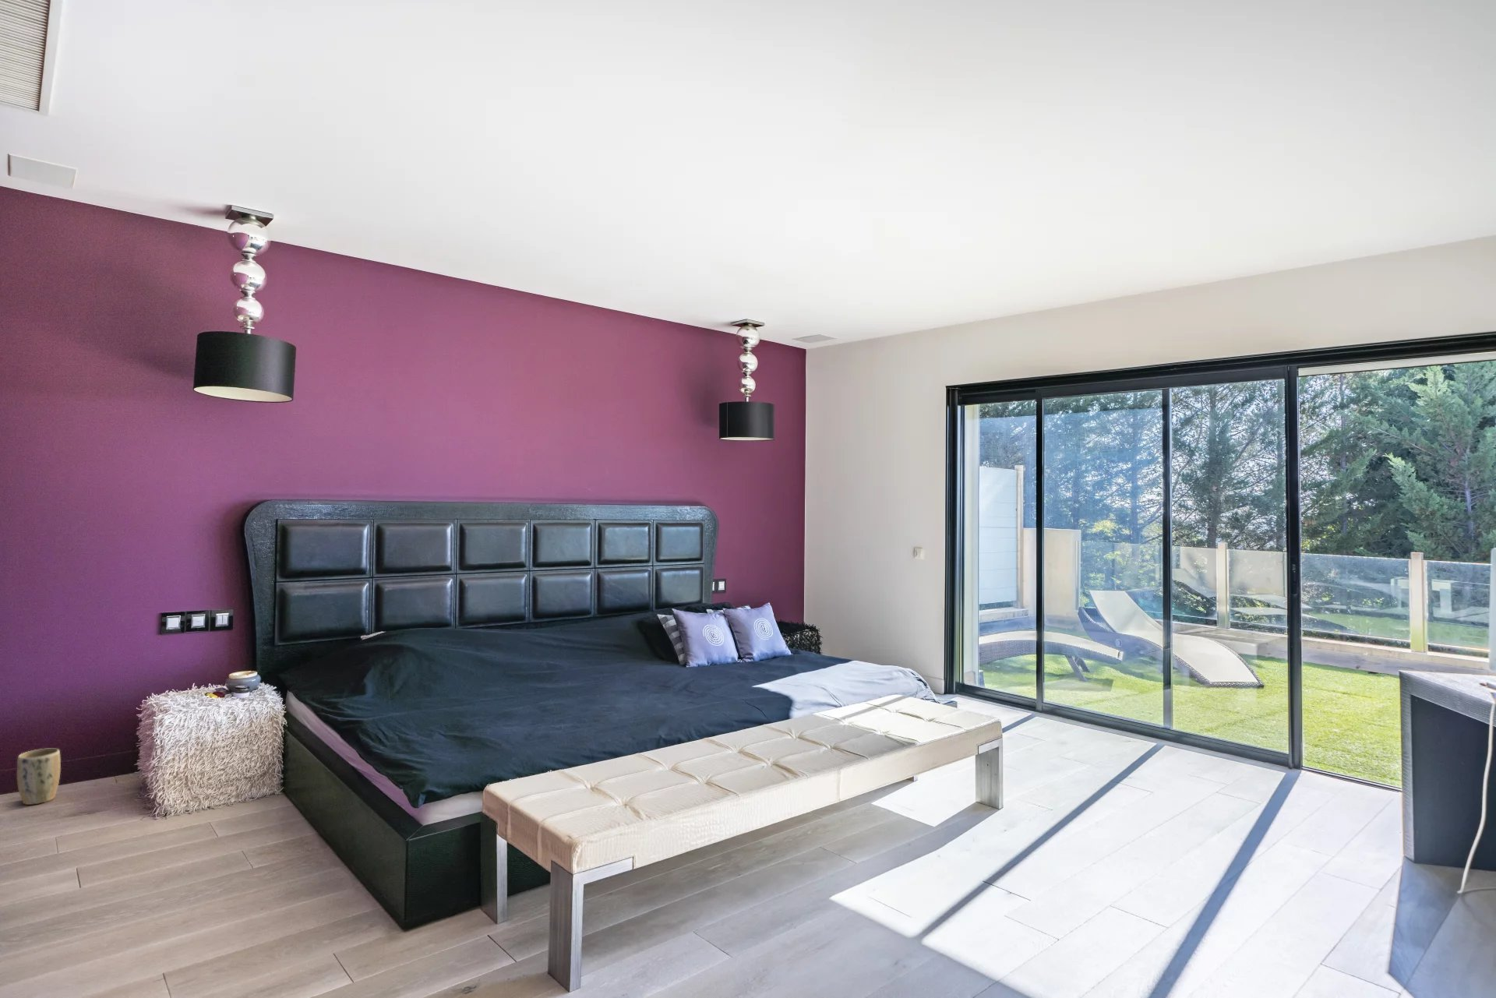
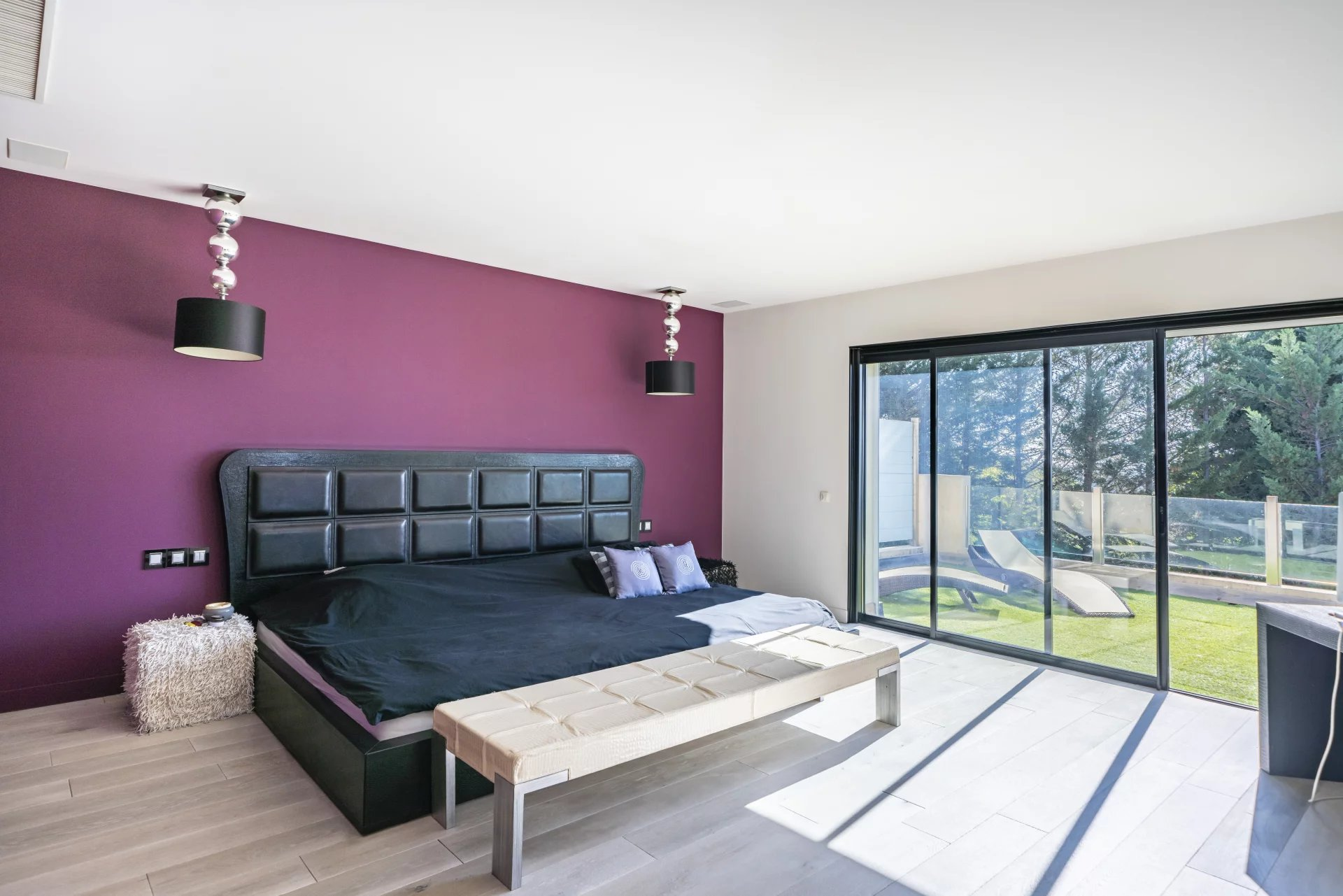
- plant pot (38, 776)
